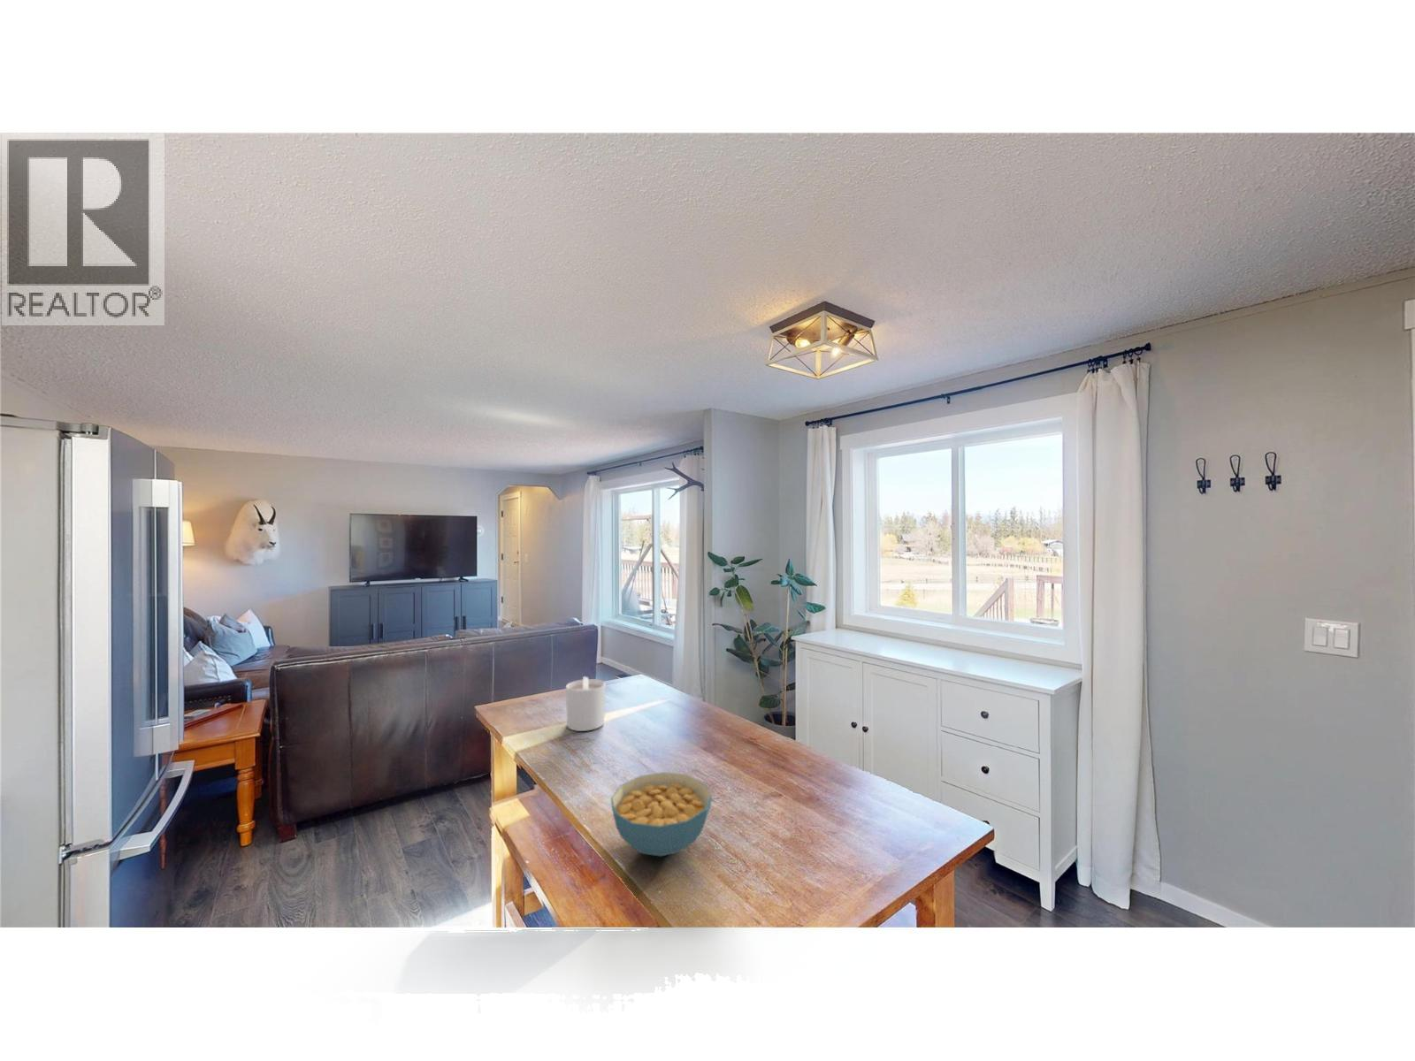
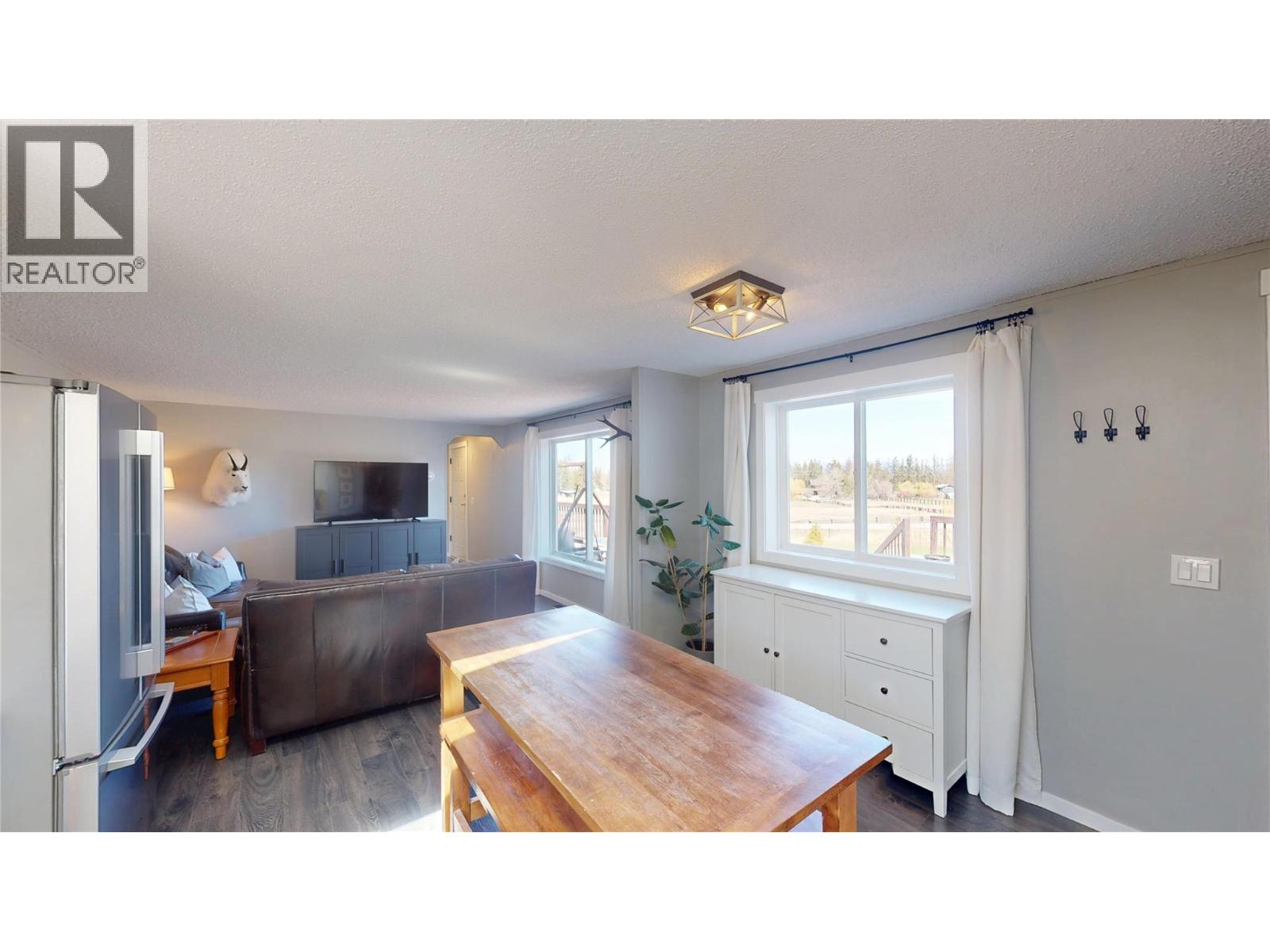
- candle (585, 700)
- cereal bowl (662, 820)
